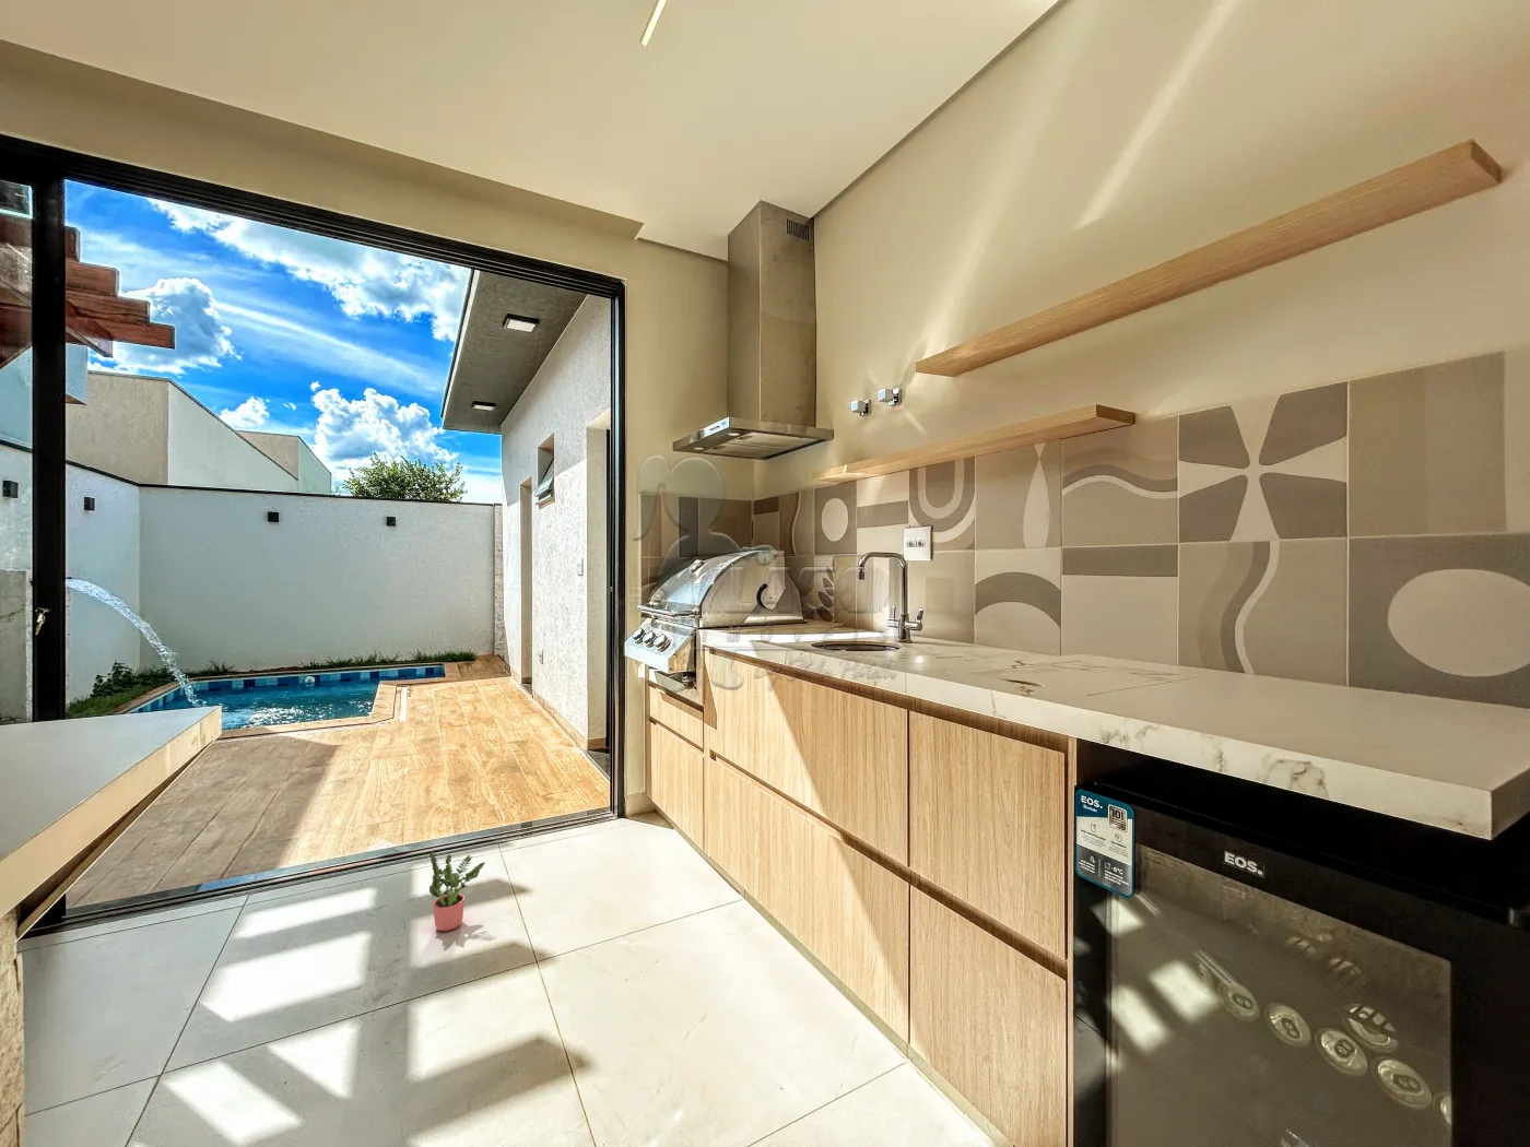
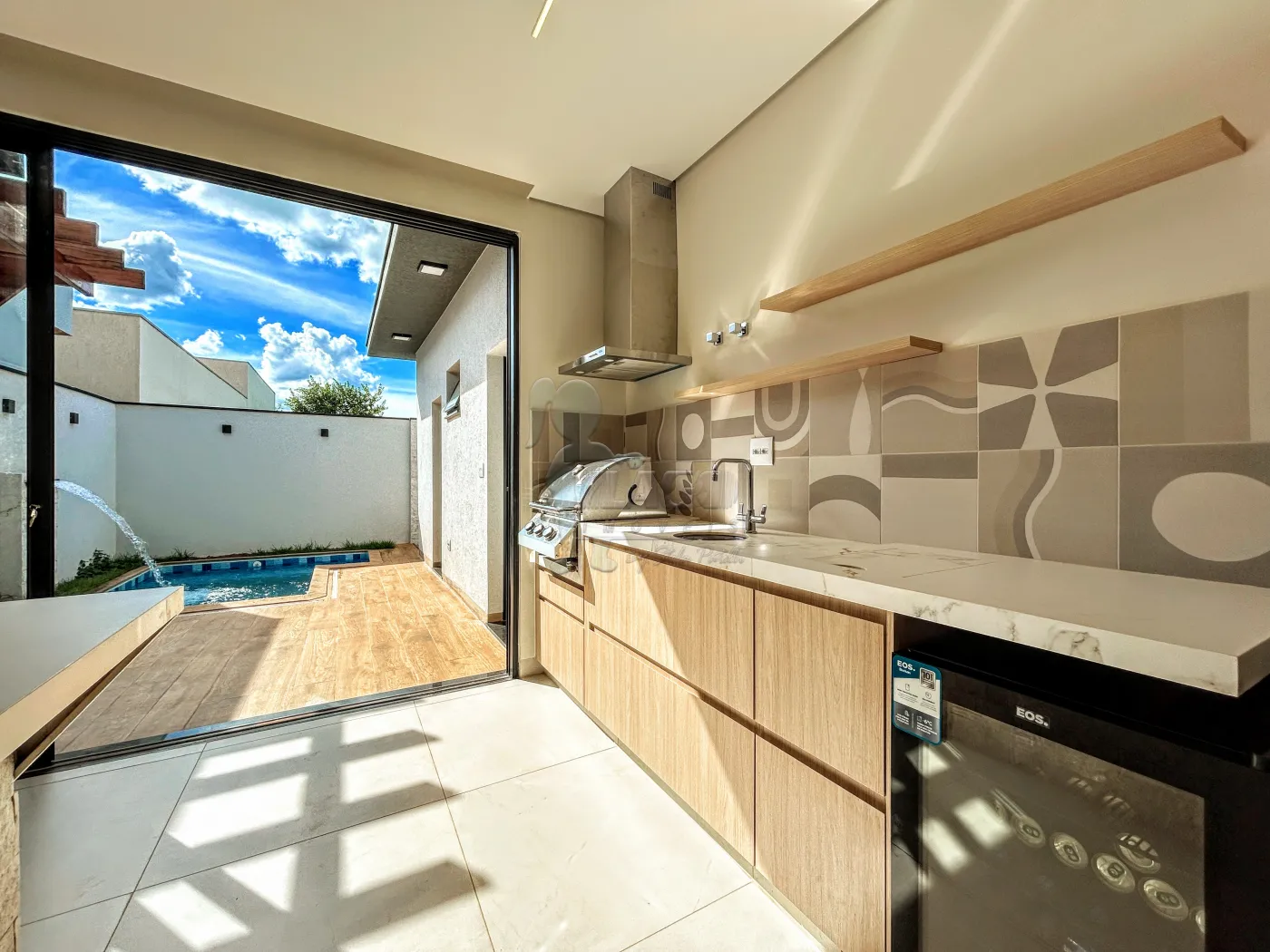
- potted plant (455, 881)
